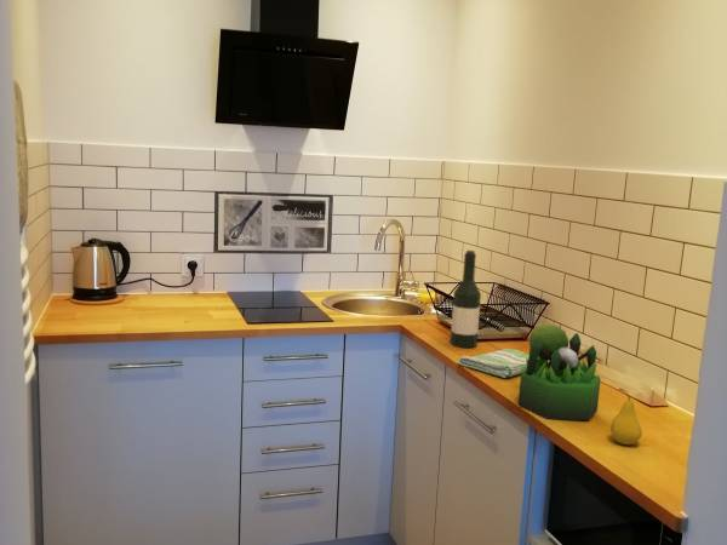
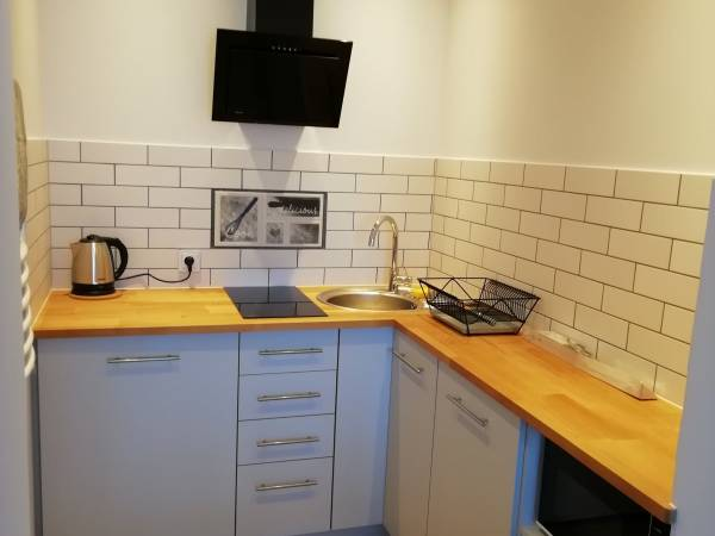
- fruit (628, 415)
- wine bottle (466, 298)
- plant (560, 367)
- dish towel (504, 360)
